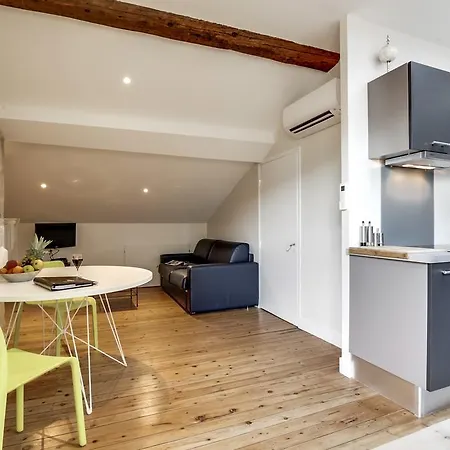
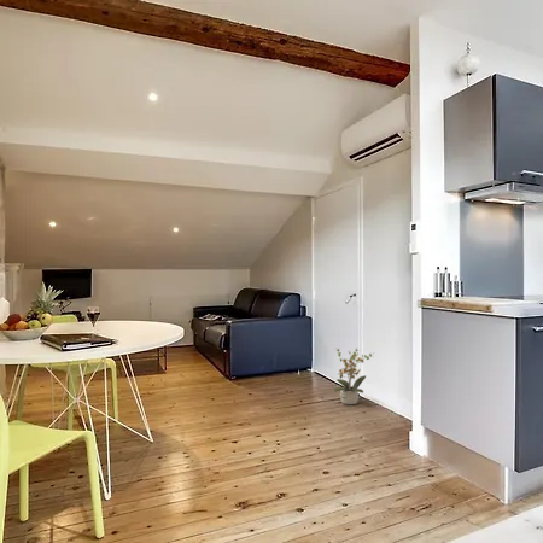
+ potted plant (350, 375)
